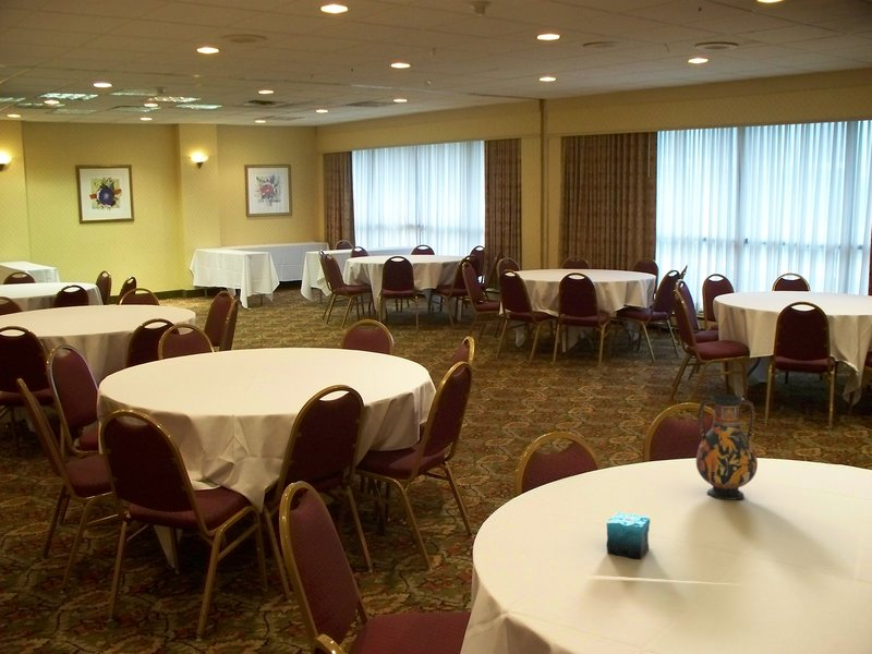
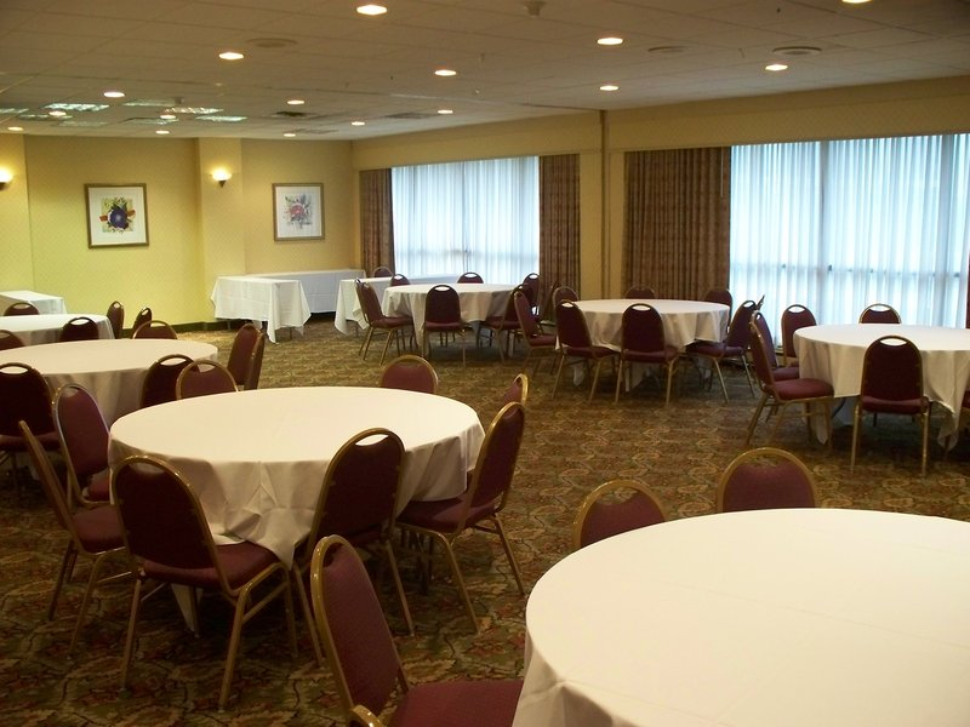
- candle (628, 528)
- vase (726, 446)
